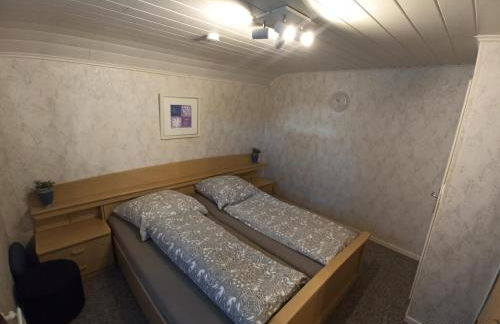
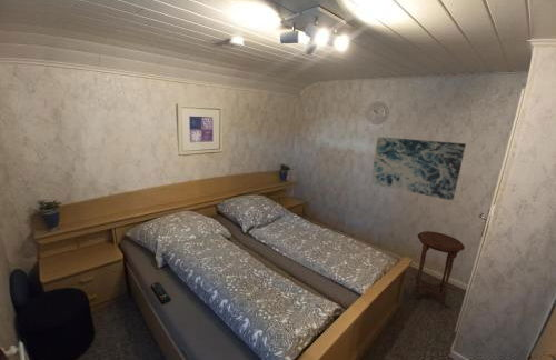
+ side table (444, 271)
+ remote control (160, 292)
+ wall art (411, 166)
